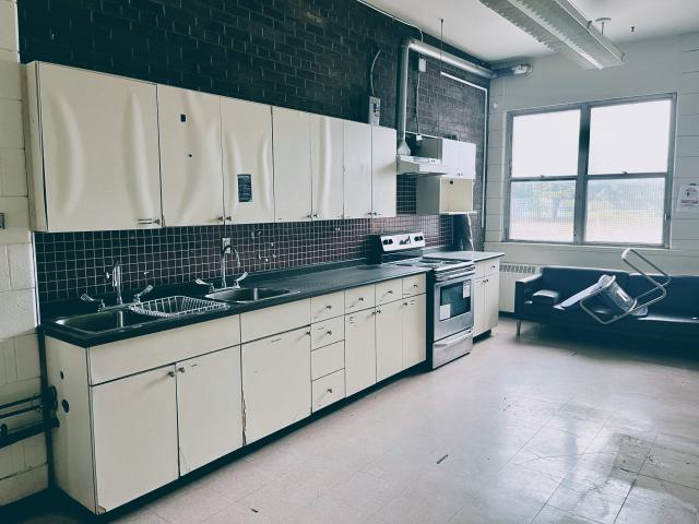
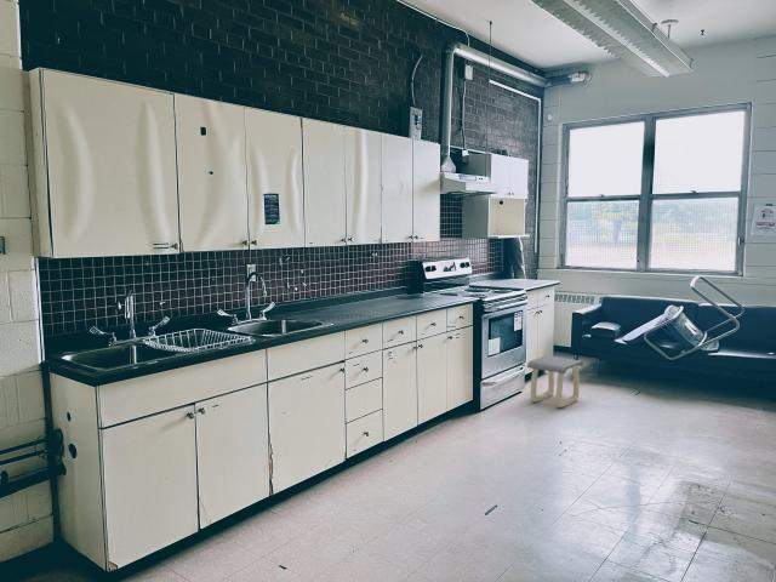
+ stool (553, 381)
